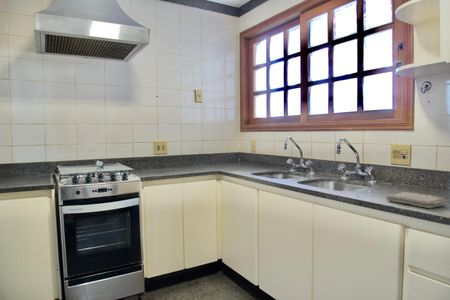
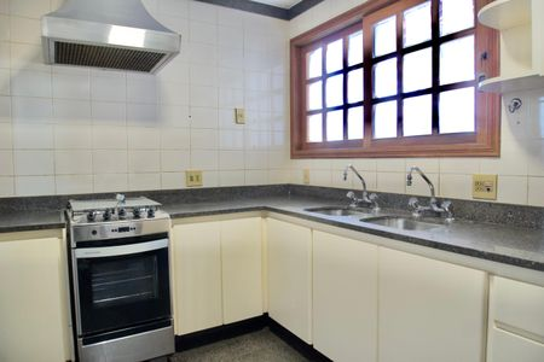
- washcloth (415, 199)
